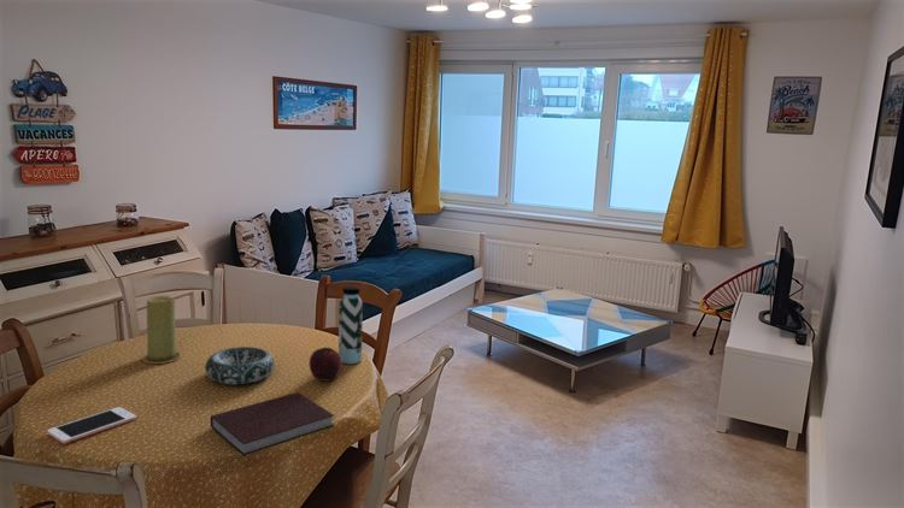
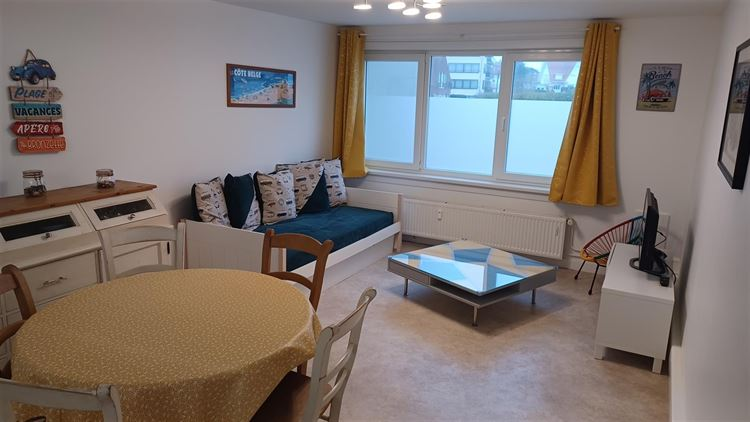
- fruit (324, 364)
- water bottle (350, 324)
- notebook (272, 420)
- cell phone (93, 424)
- decorative bowl (240, 365)
- candle (160, 327)
